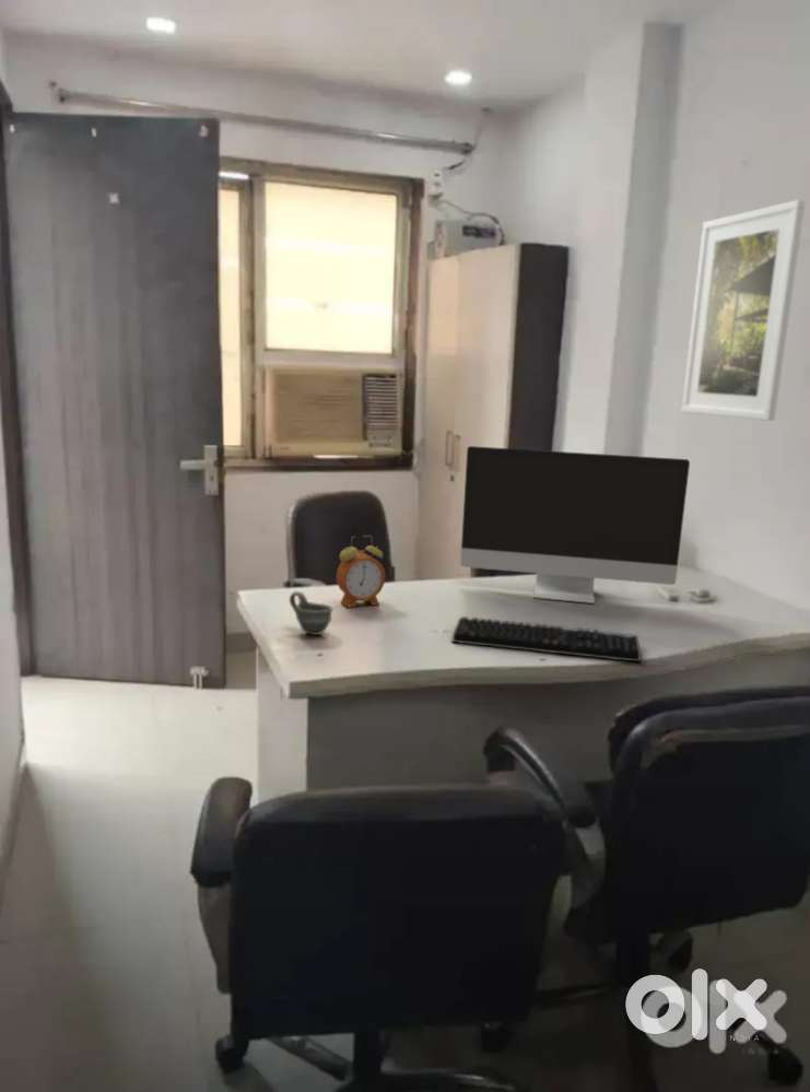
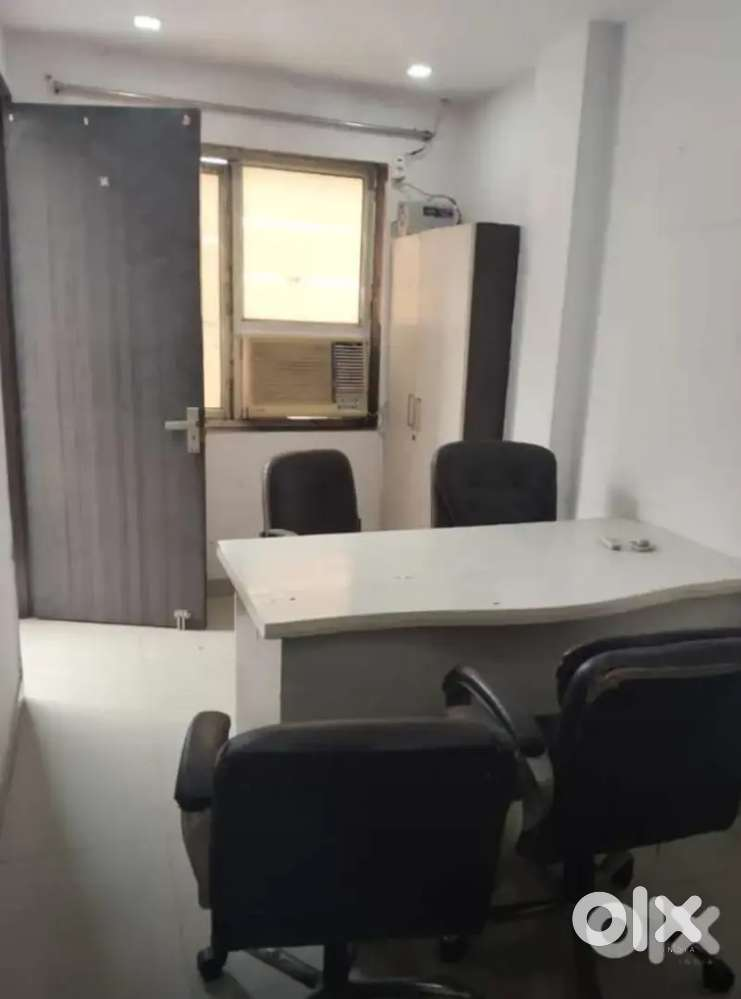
- computer monitor (570, 524)
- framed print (737, 316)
- keyboard (545, 637)
- alarm clock (361, 570)
- cup (312, 613)
